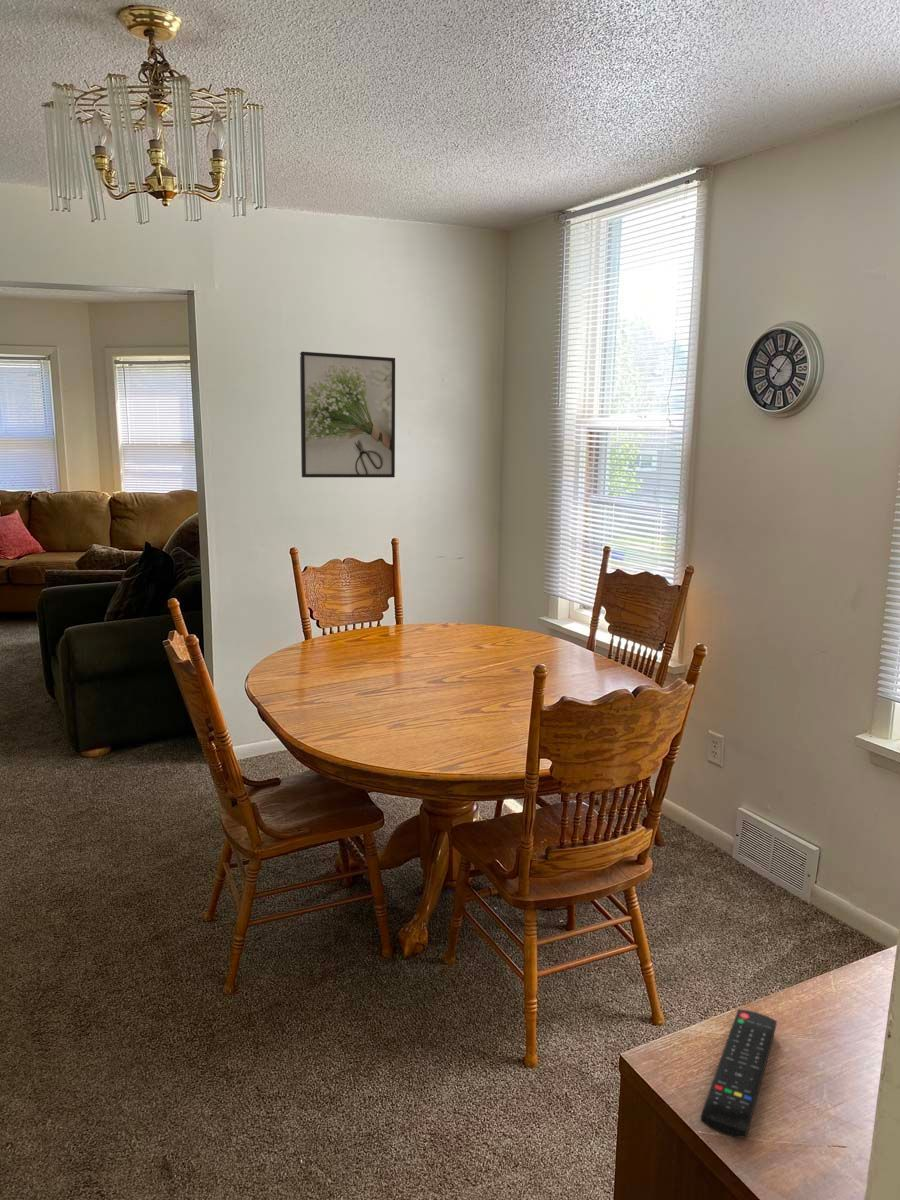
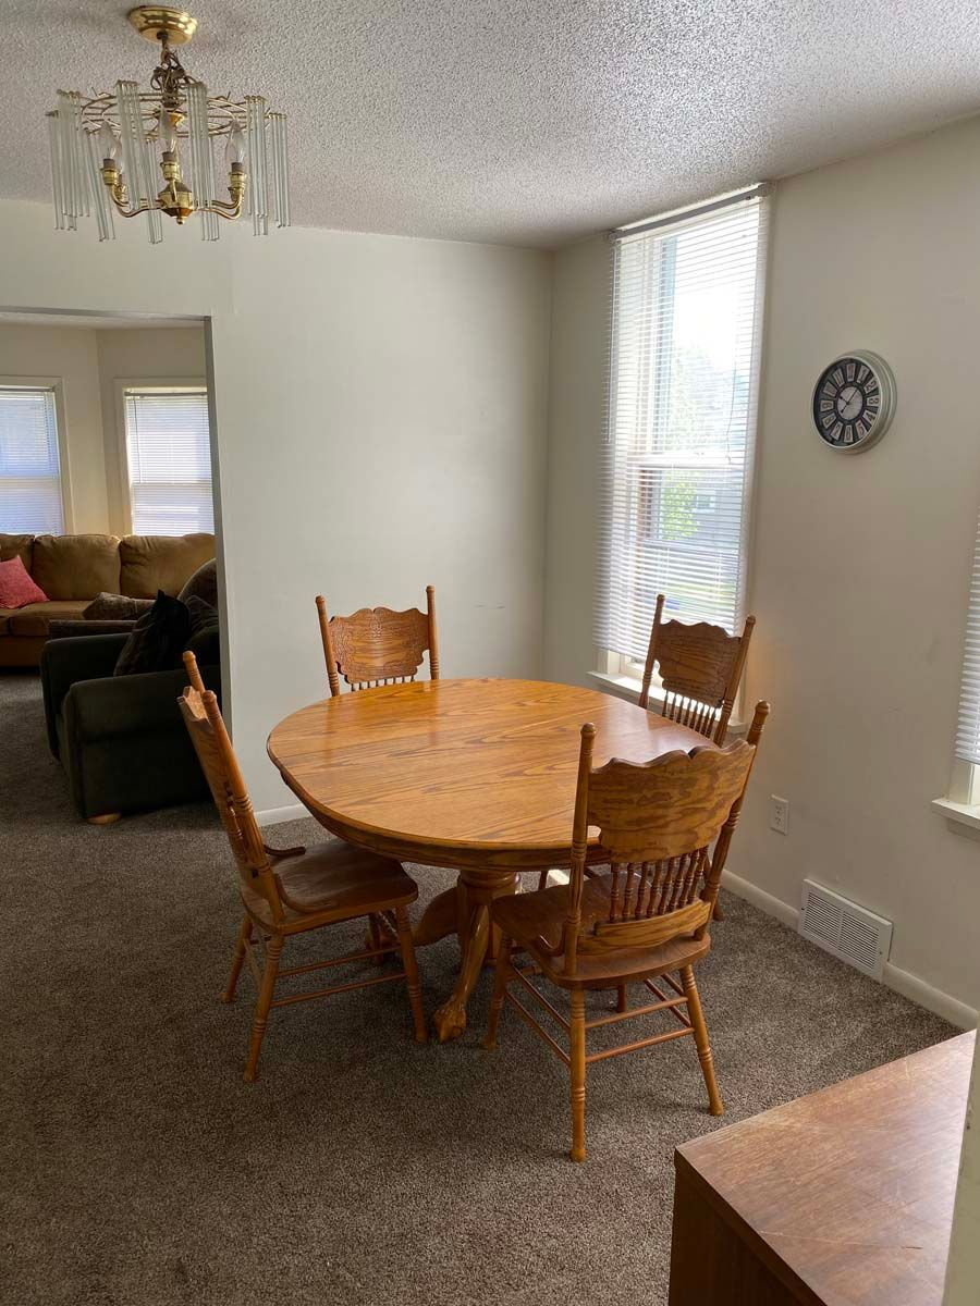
- remote control (741, 1067)
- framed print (349, 416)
